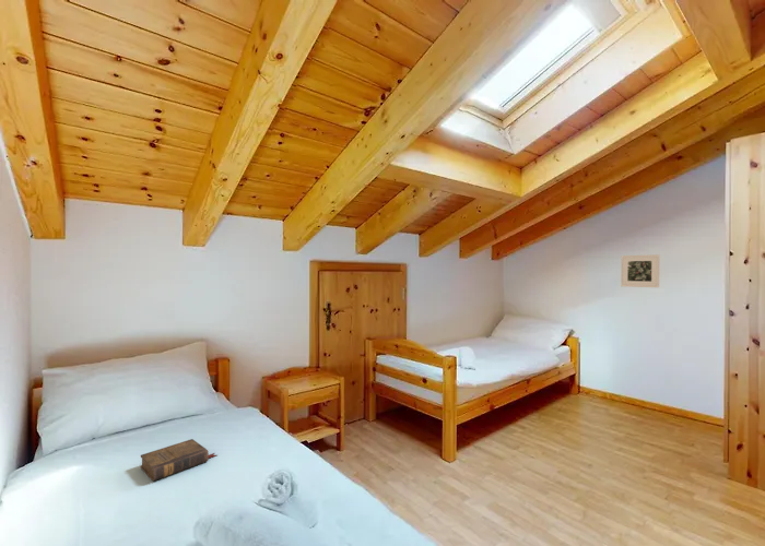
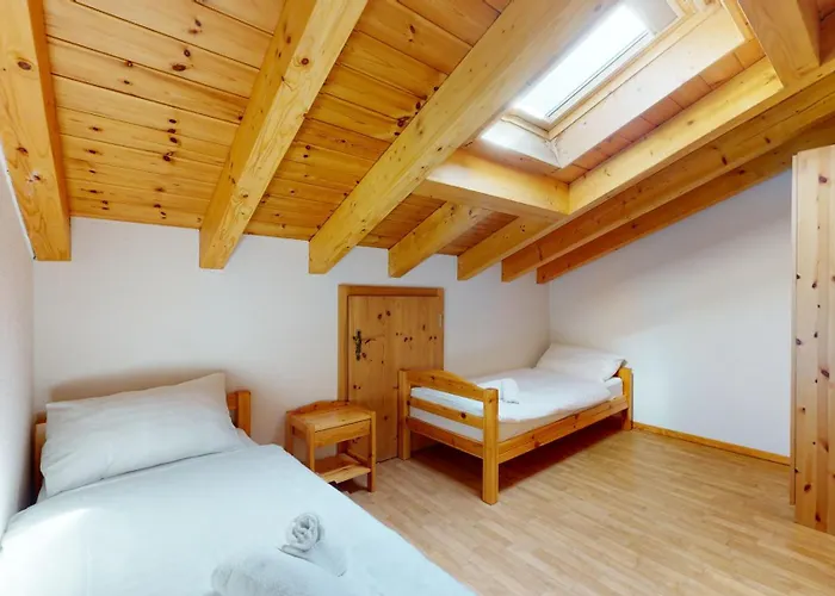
- book (181, 455)
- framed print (639, 271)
